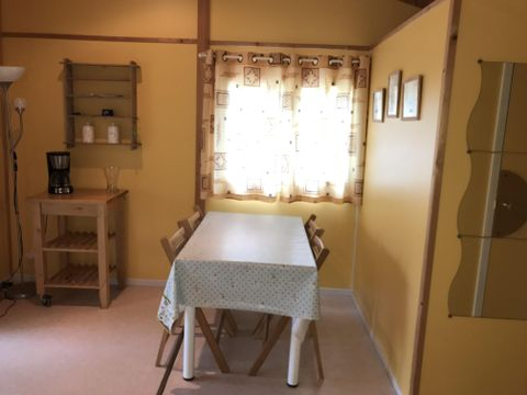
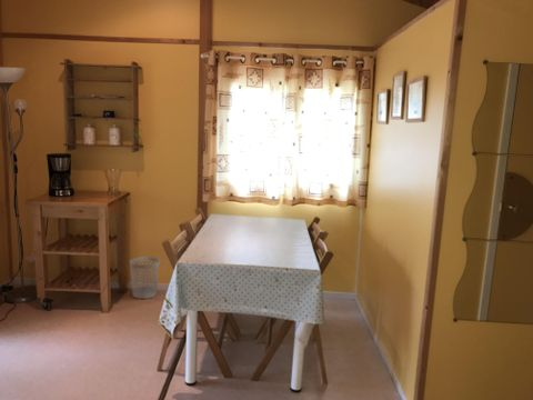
+ wastebasket (144, 278)
